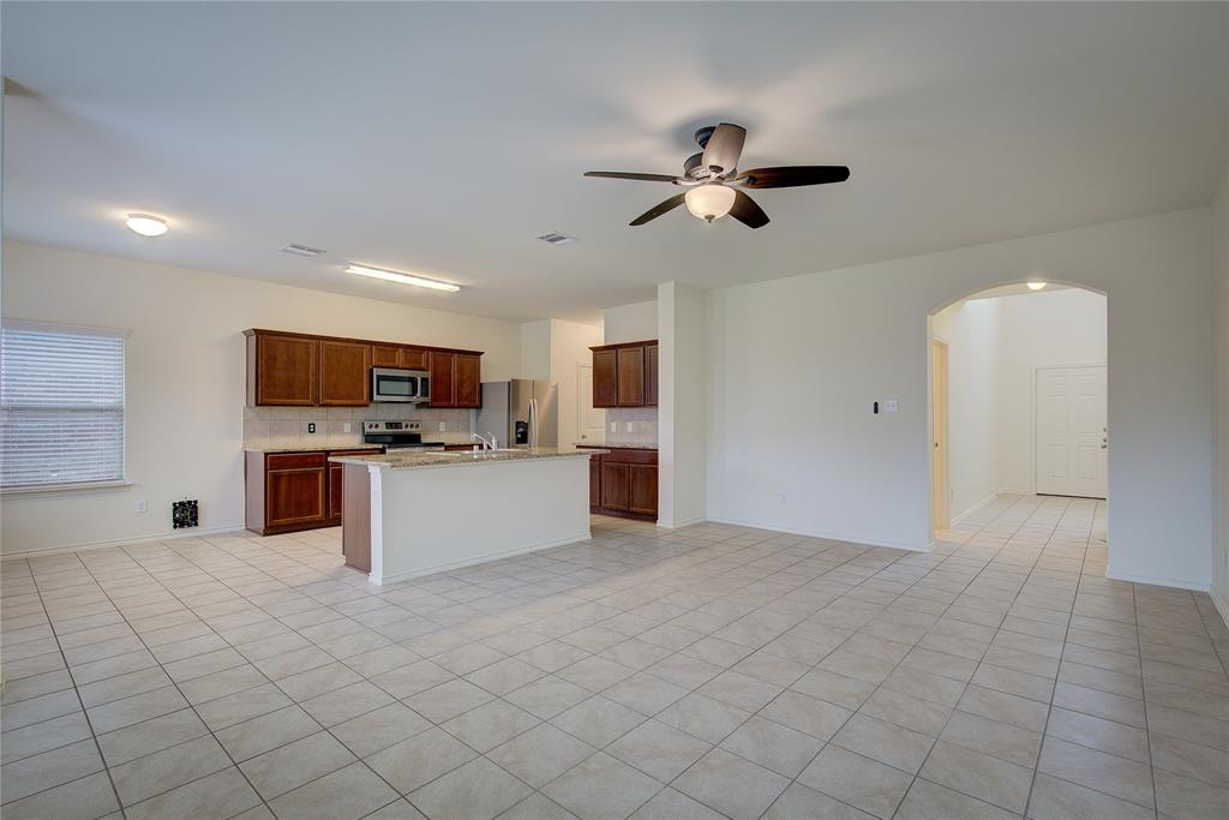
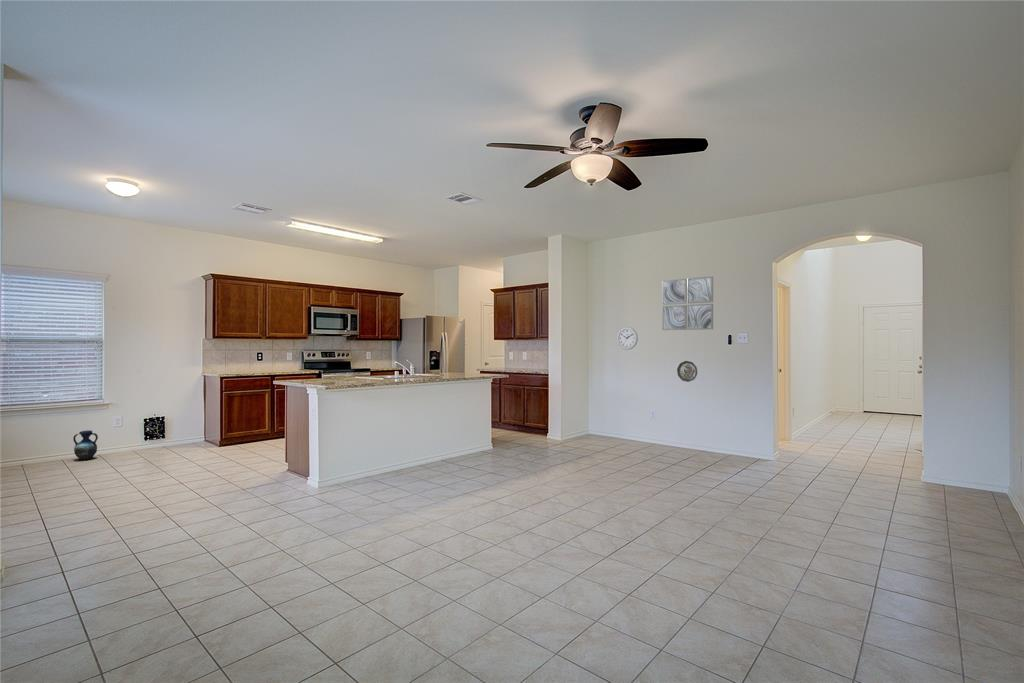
+ wall clock (627, 338)
+ wall art (686, 303)
+ decorative plate (687, 371)
+ vase (85, 444)
